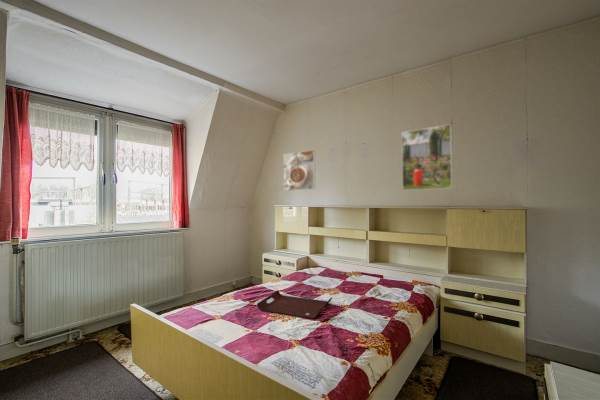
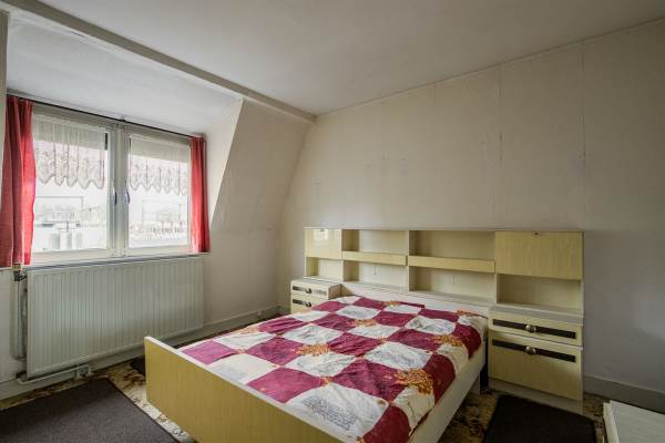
- serving tray (295, 303)
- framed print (425, 158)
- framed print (298, 171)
